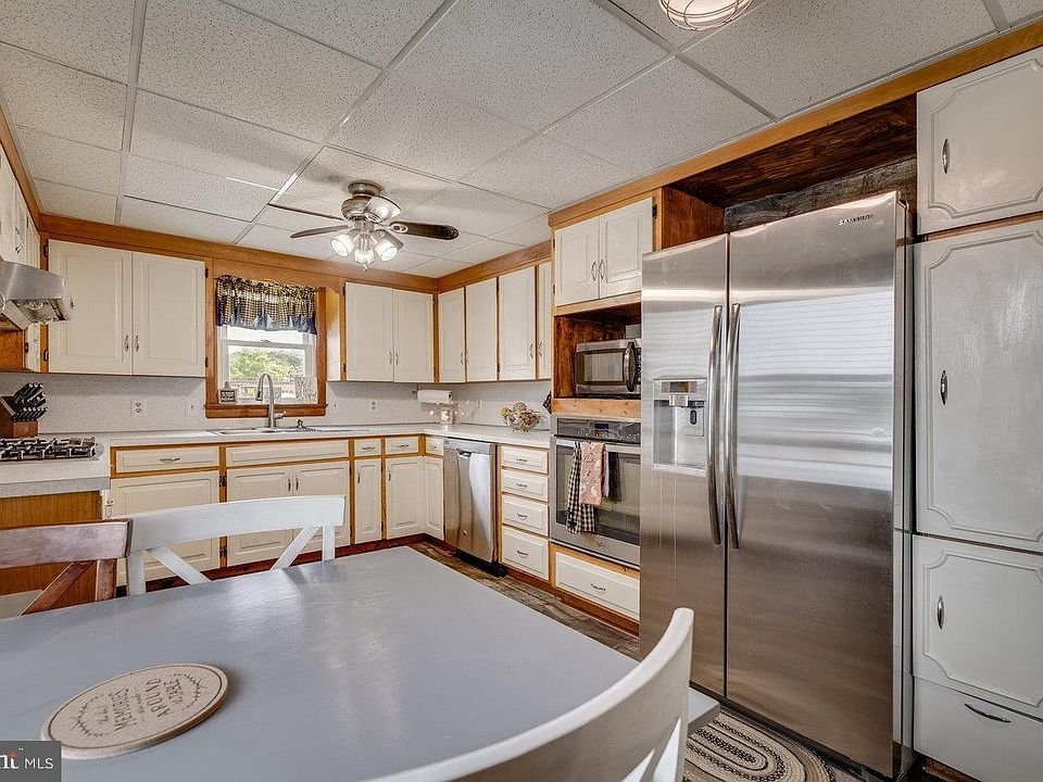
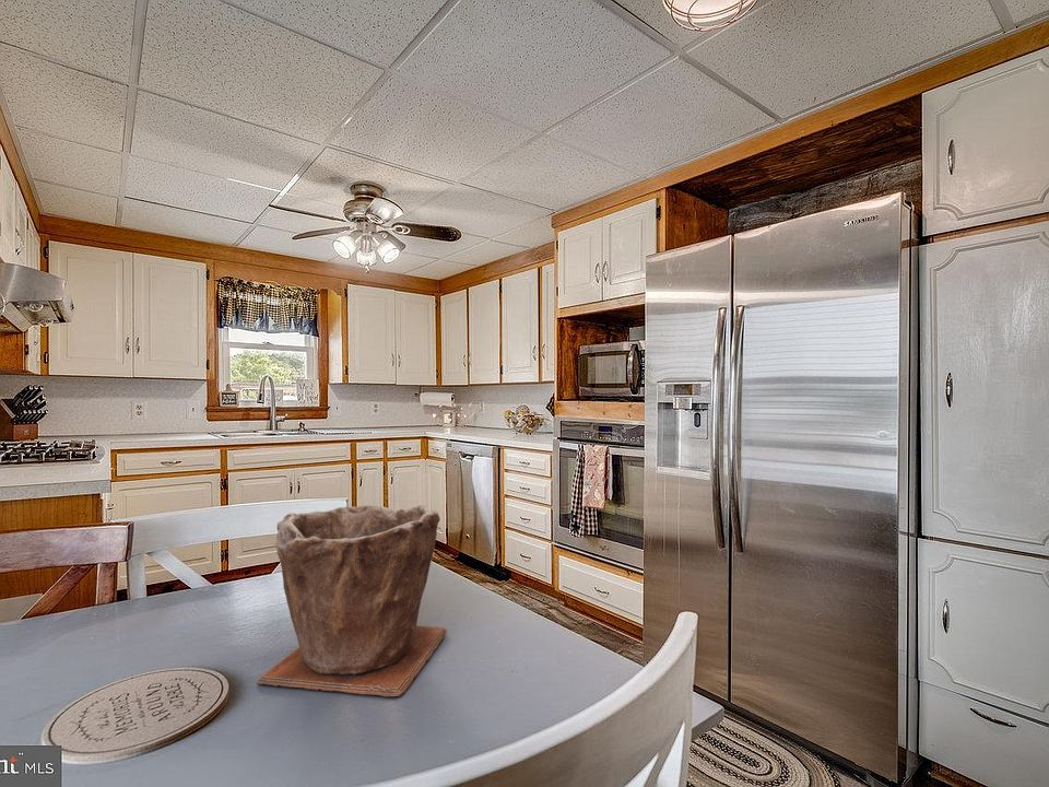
+ plant pot (361, 583)
